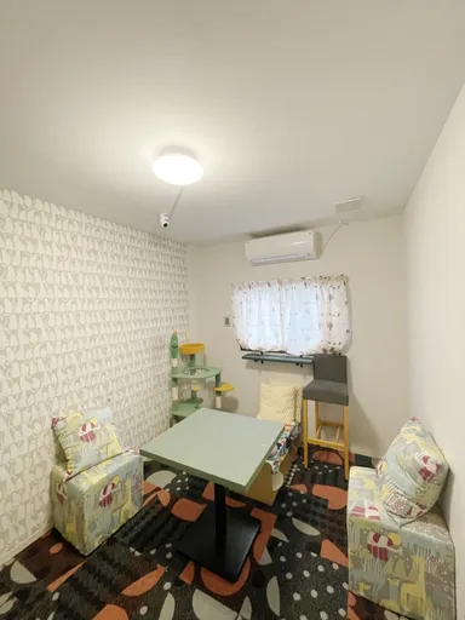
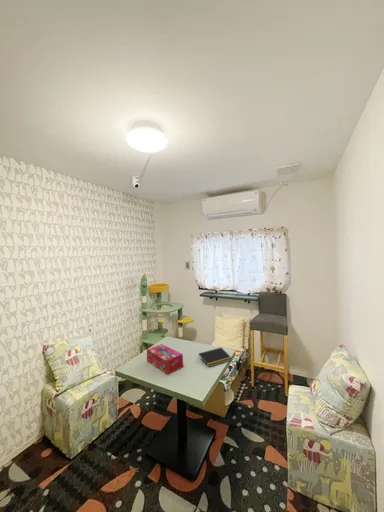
+ tissue box (164, 357)
+ notepad (215, 356)
